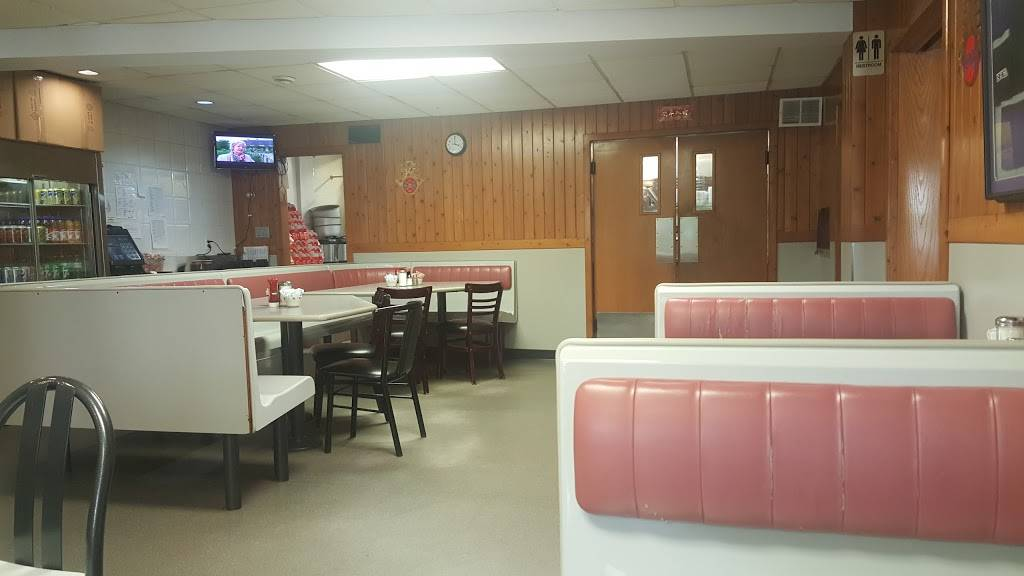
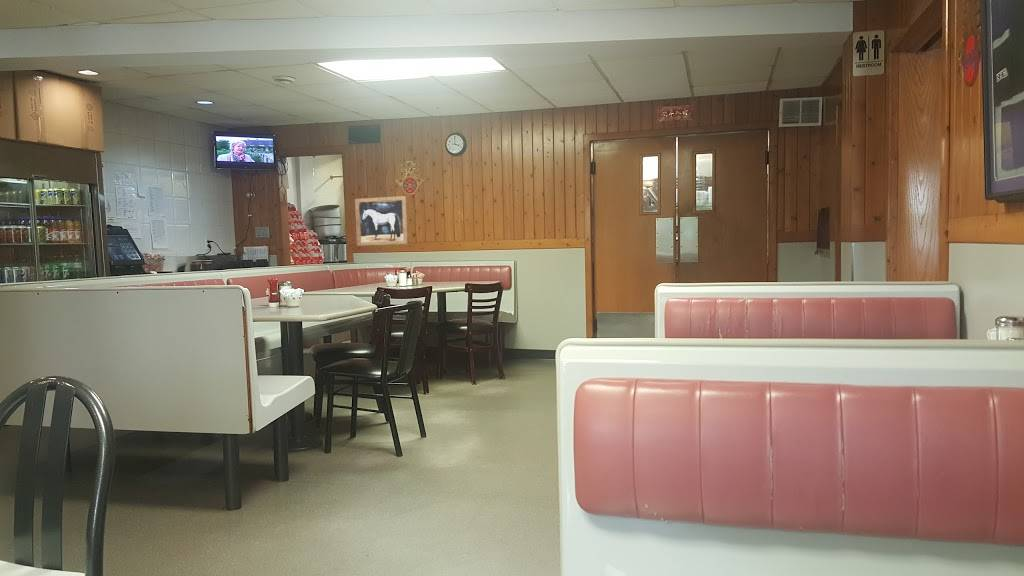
+ wall art (381, 221)
